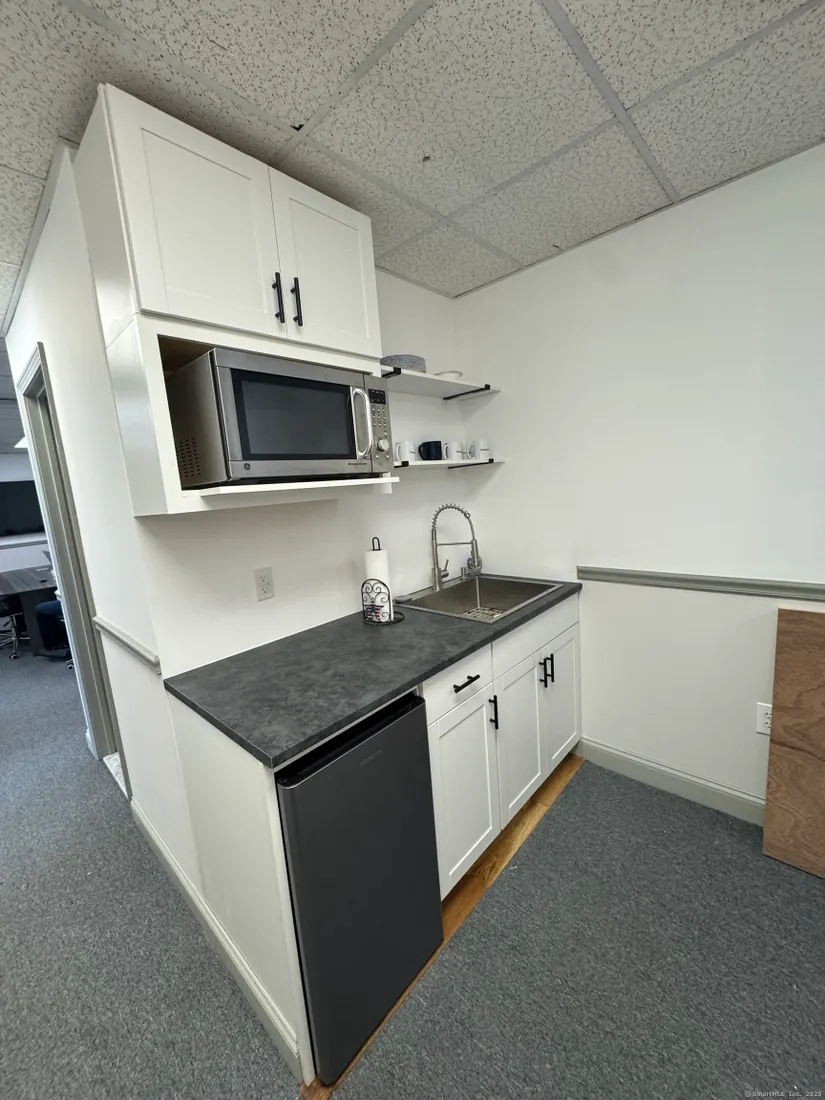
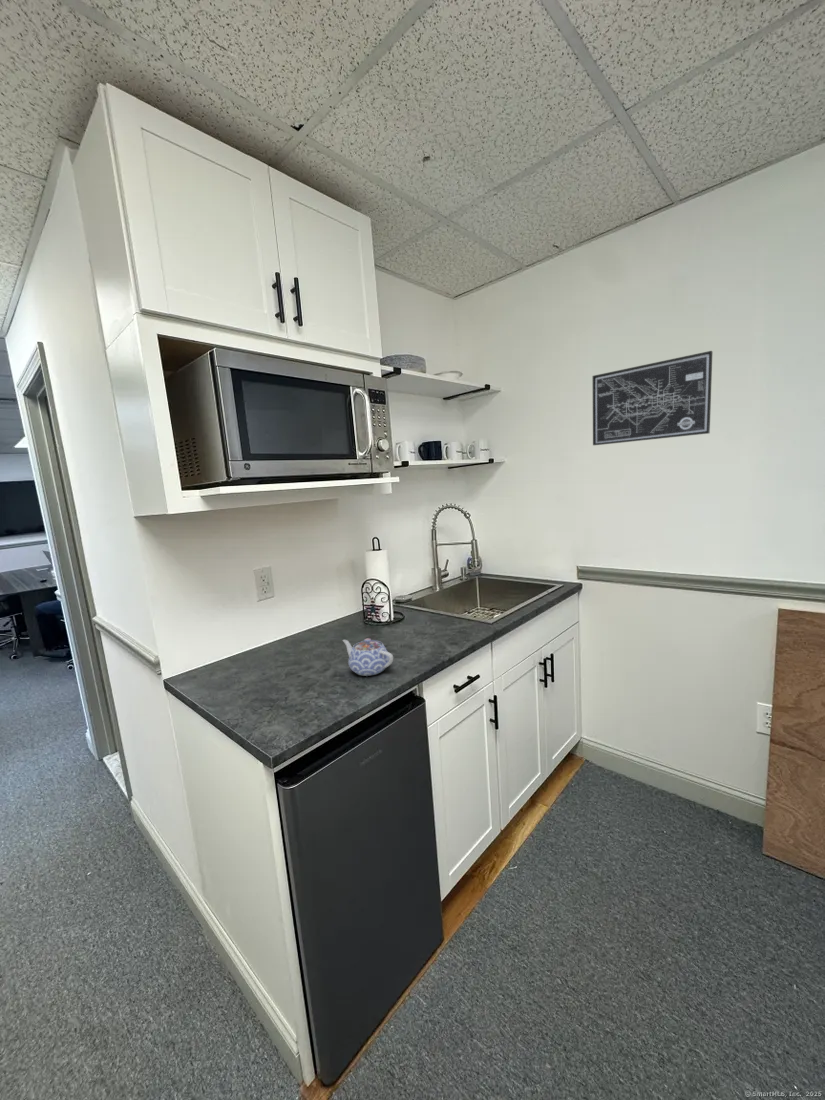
+ teapot (367, 654)
+ wall art (647, 402)
